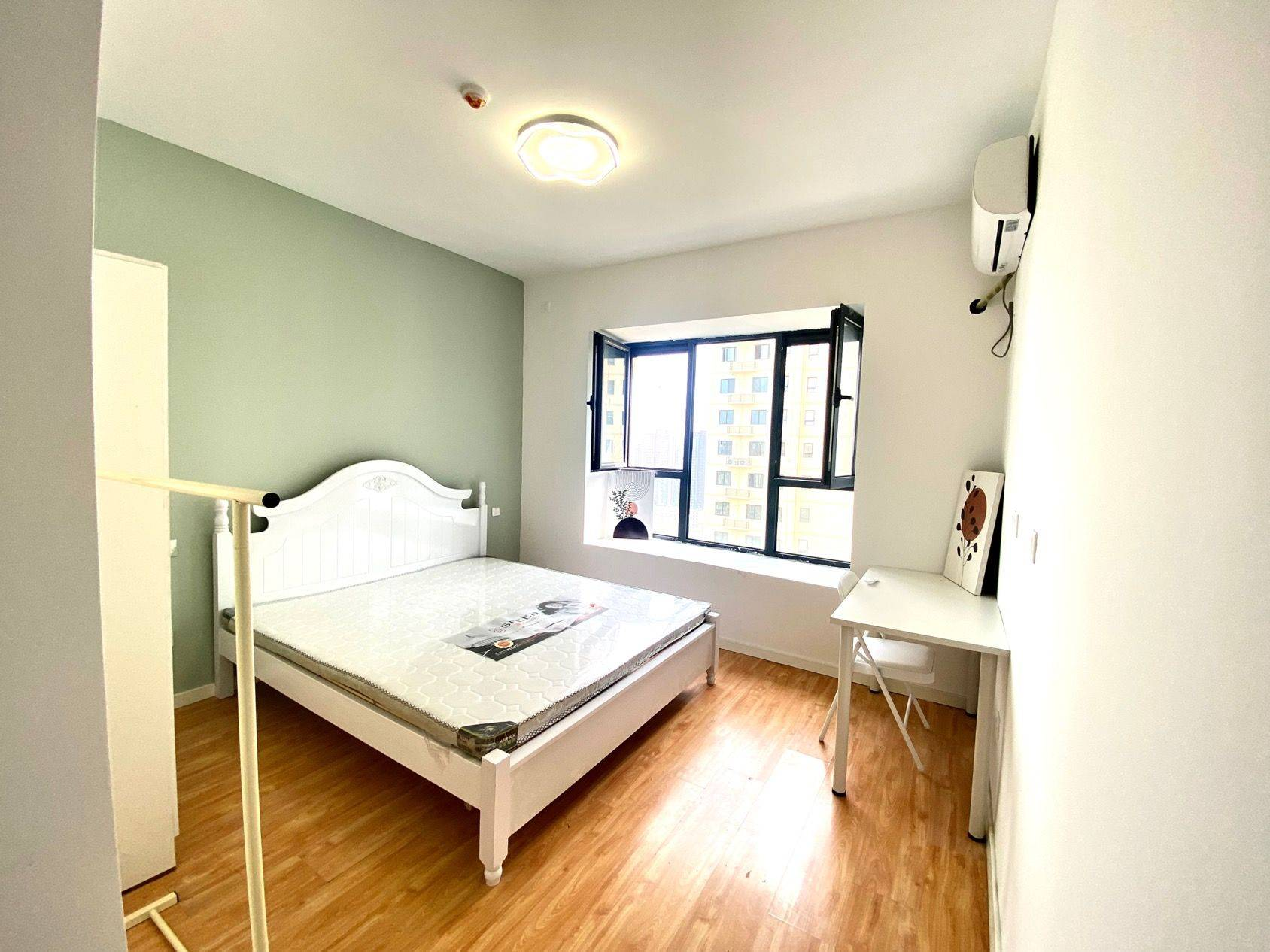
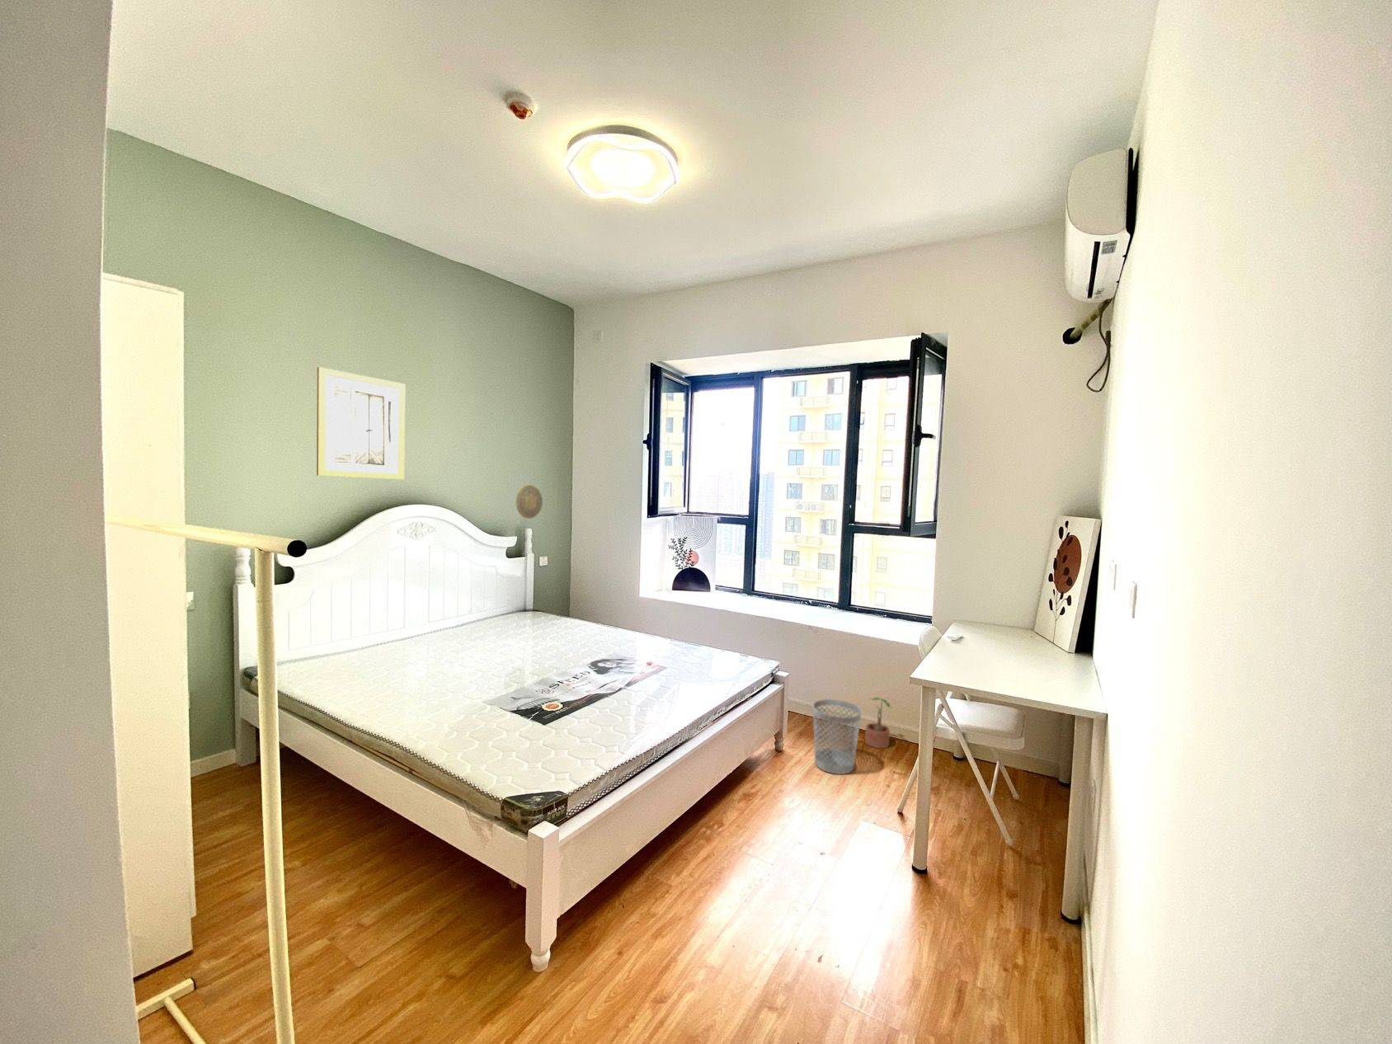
+ wall art (363, 427)
+ potted plant (879, 720)
+ decorative plate (530, 501)
+ wastebasket (835, 737)
